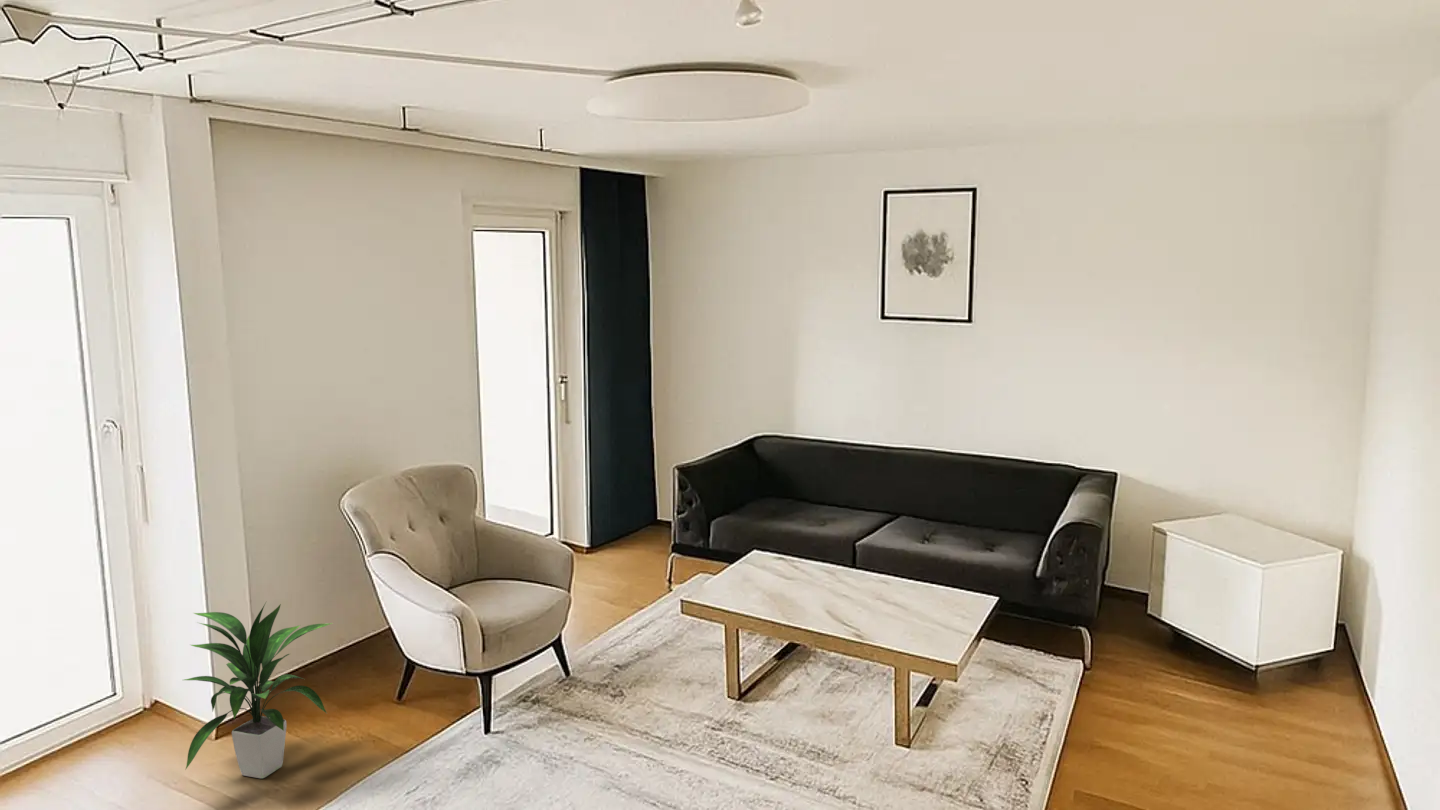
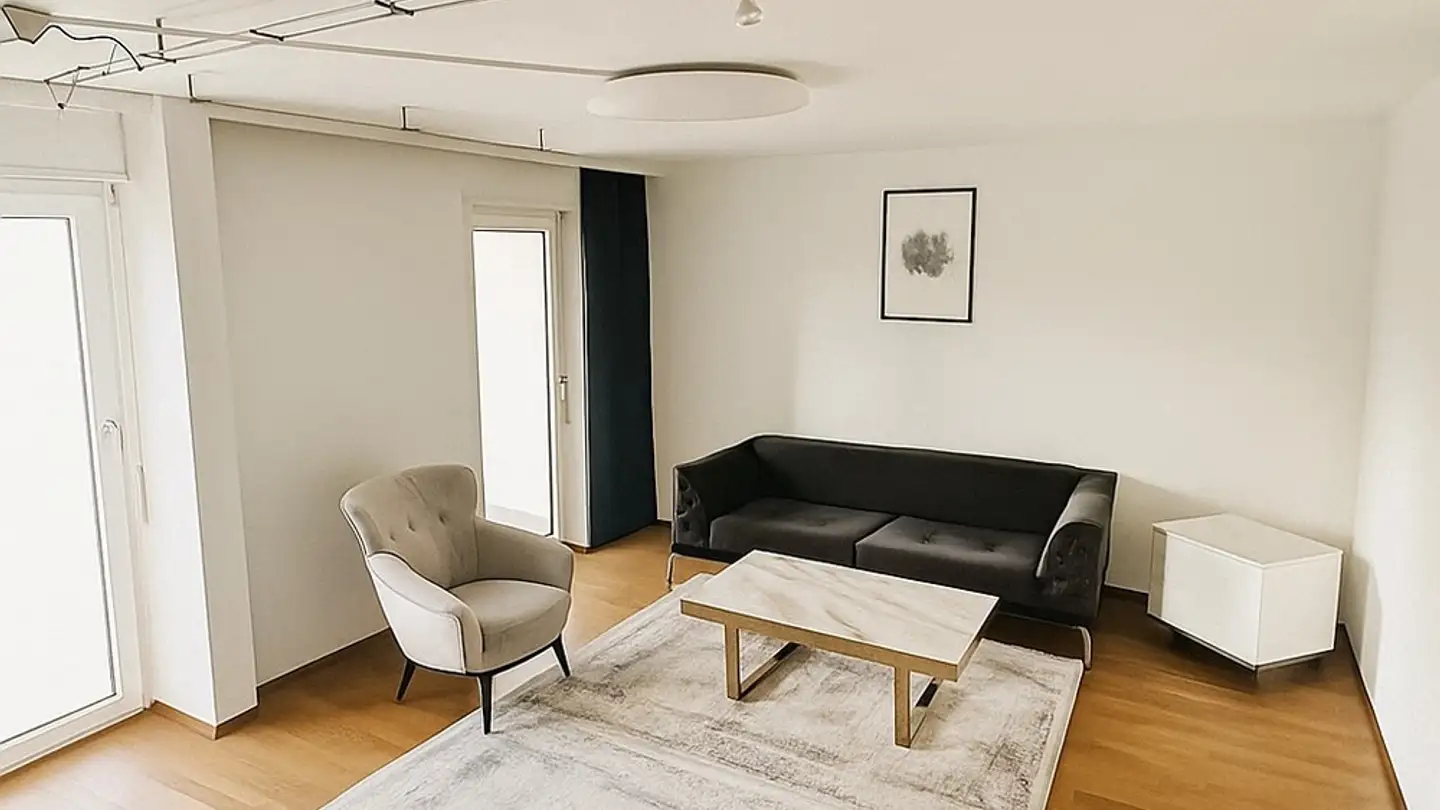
- indoor plant (249, 686)
